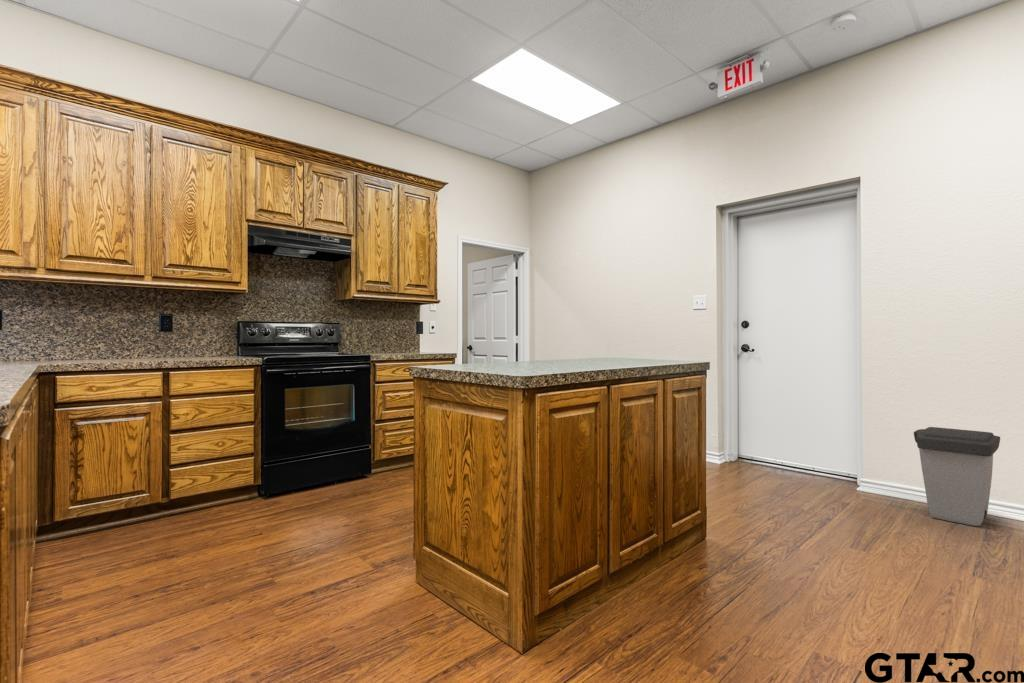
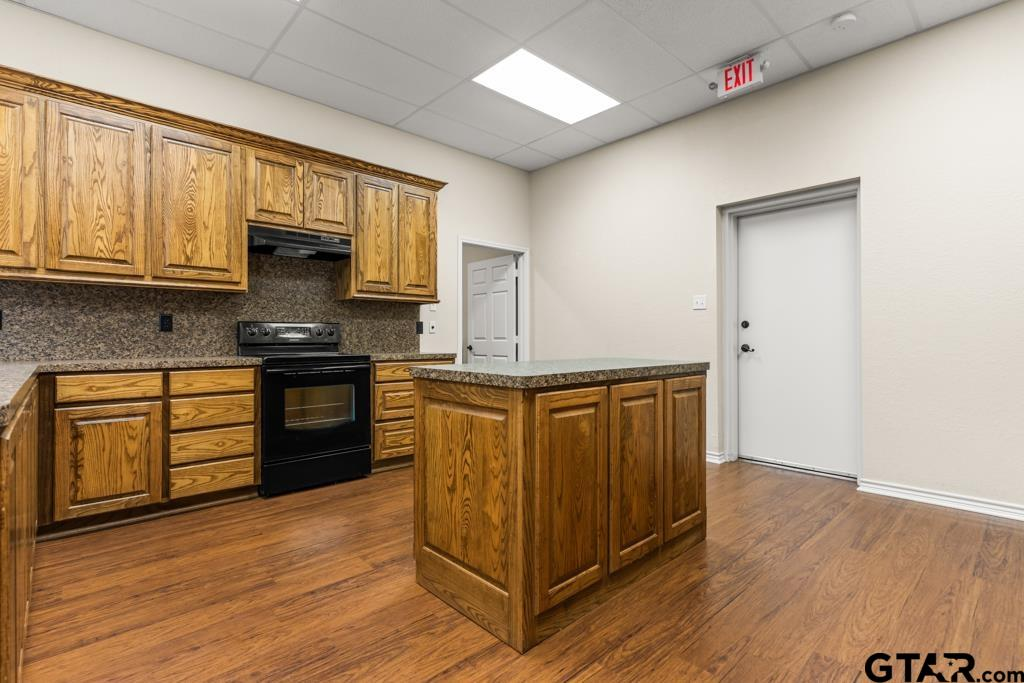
- trash can (955, 473)
